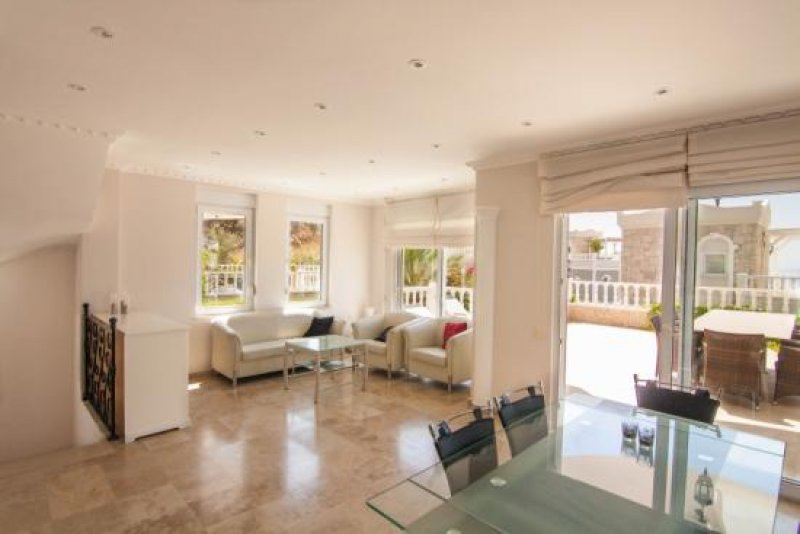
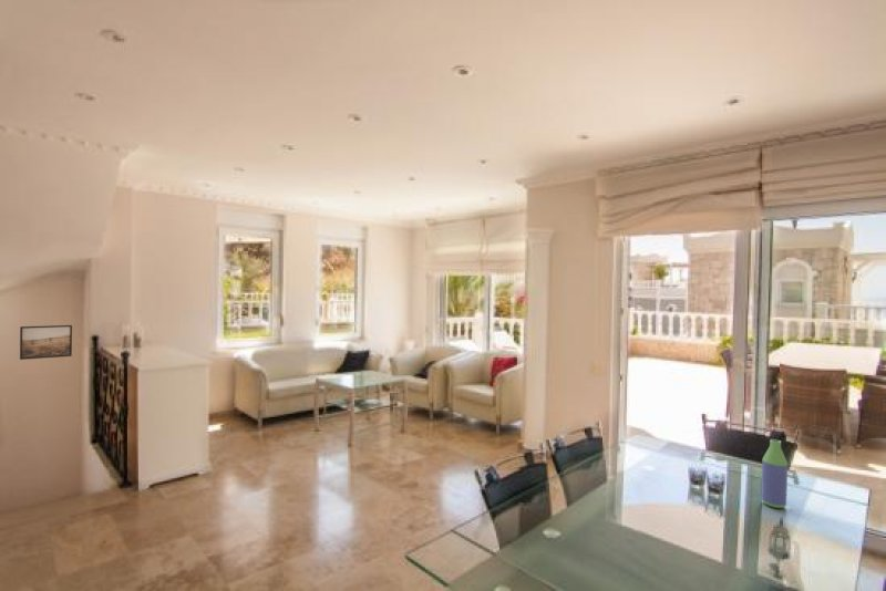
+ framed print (47, 341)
+ bottle (774, 473)
